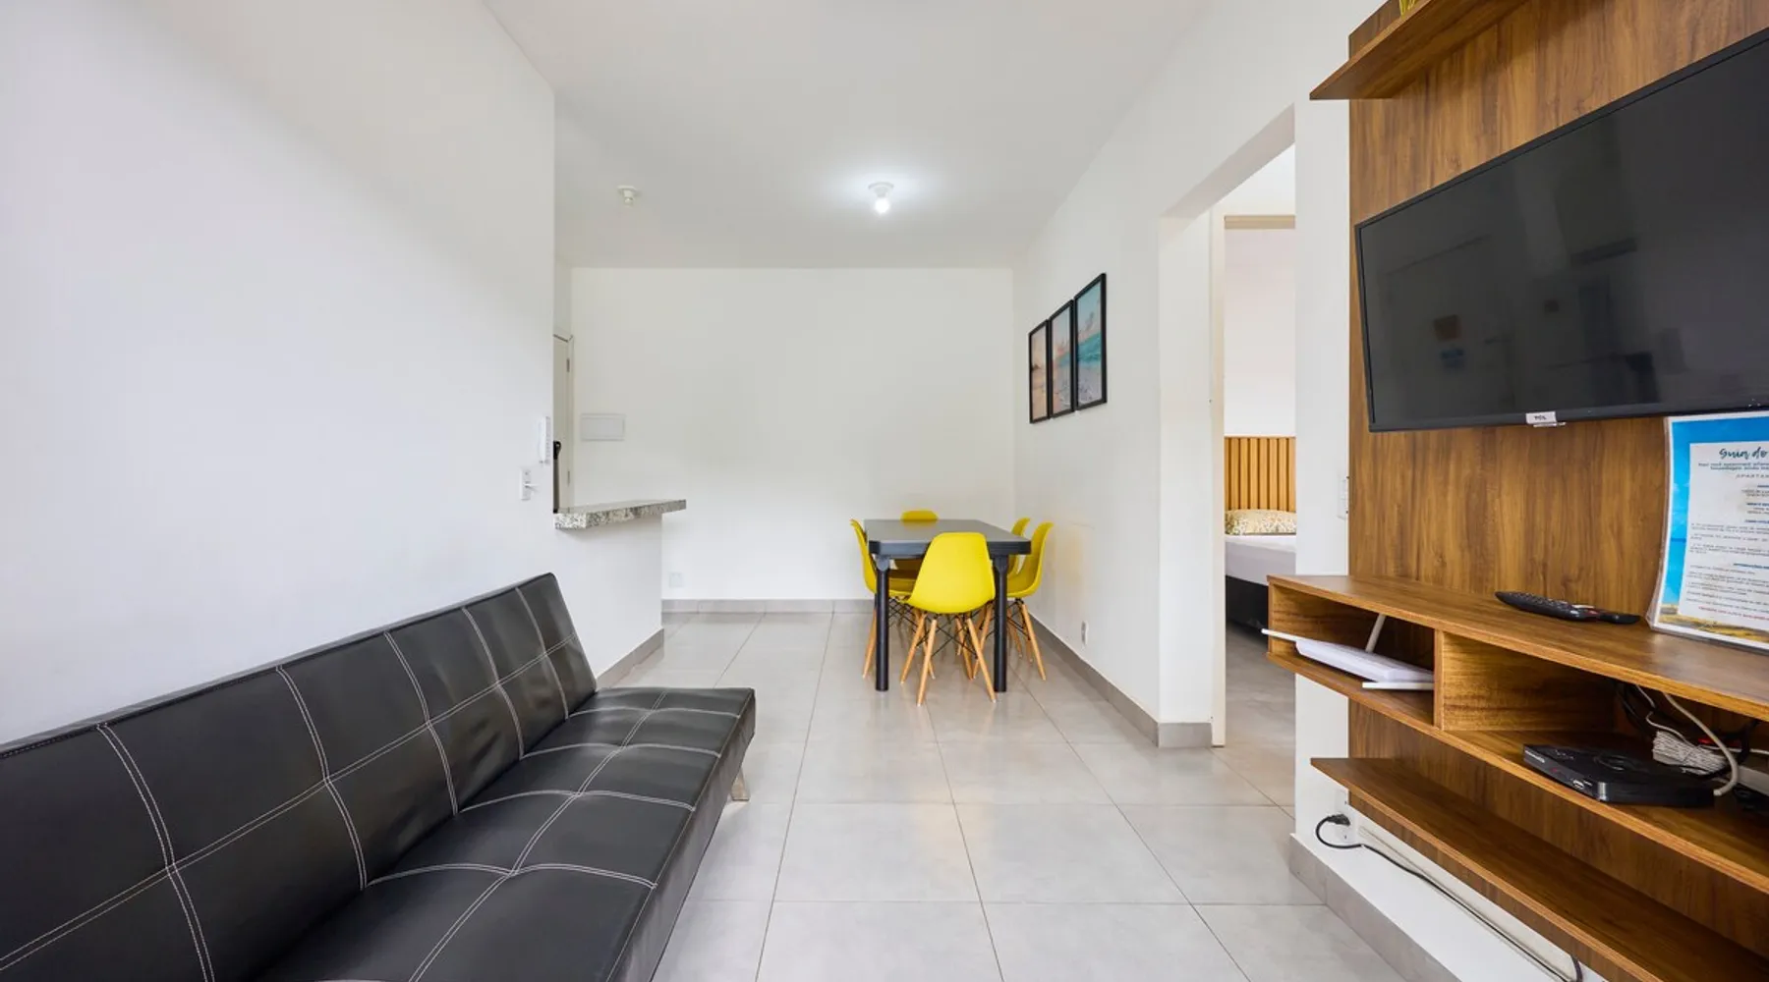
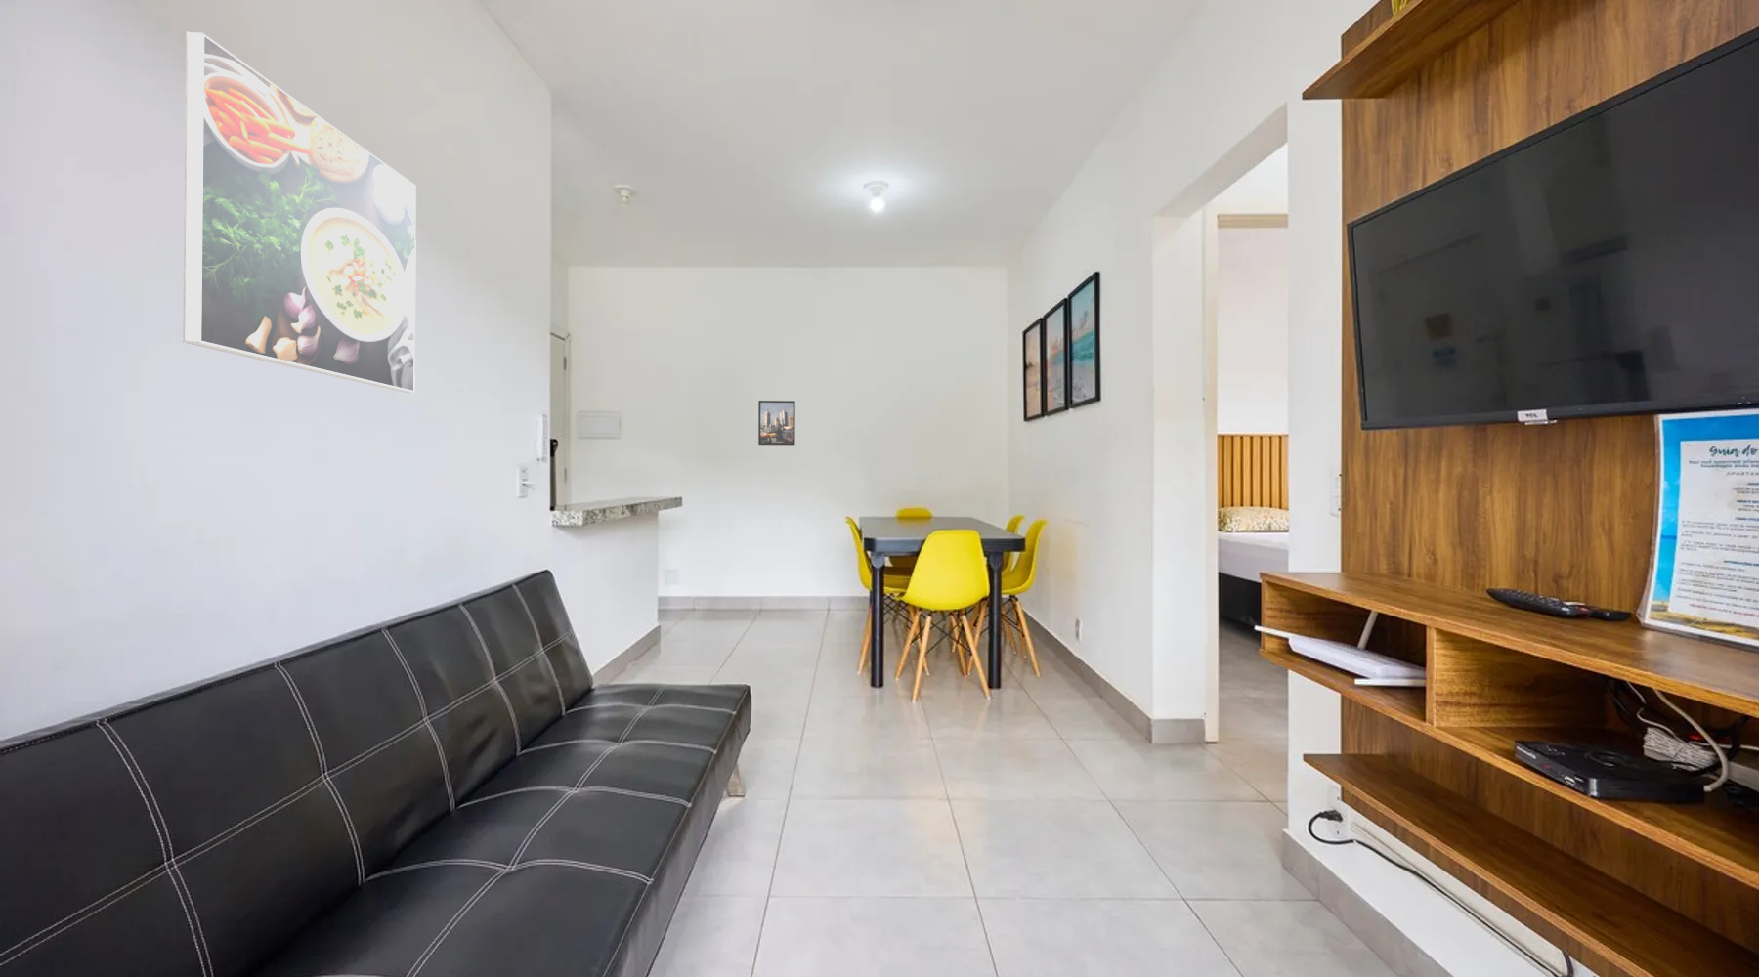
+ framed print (322, 247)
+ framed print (777, 422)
